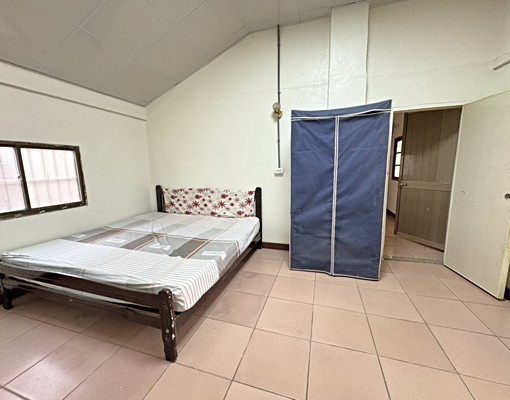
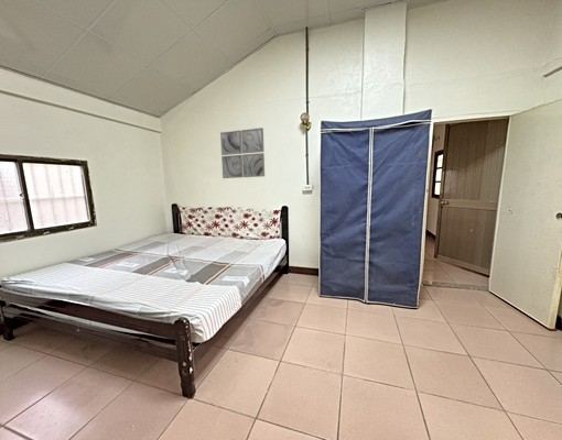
+ wall art (241, 153)
